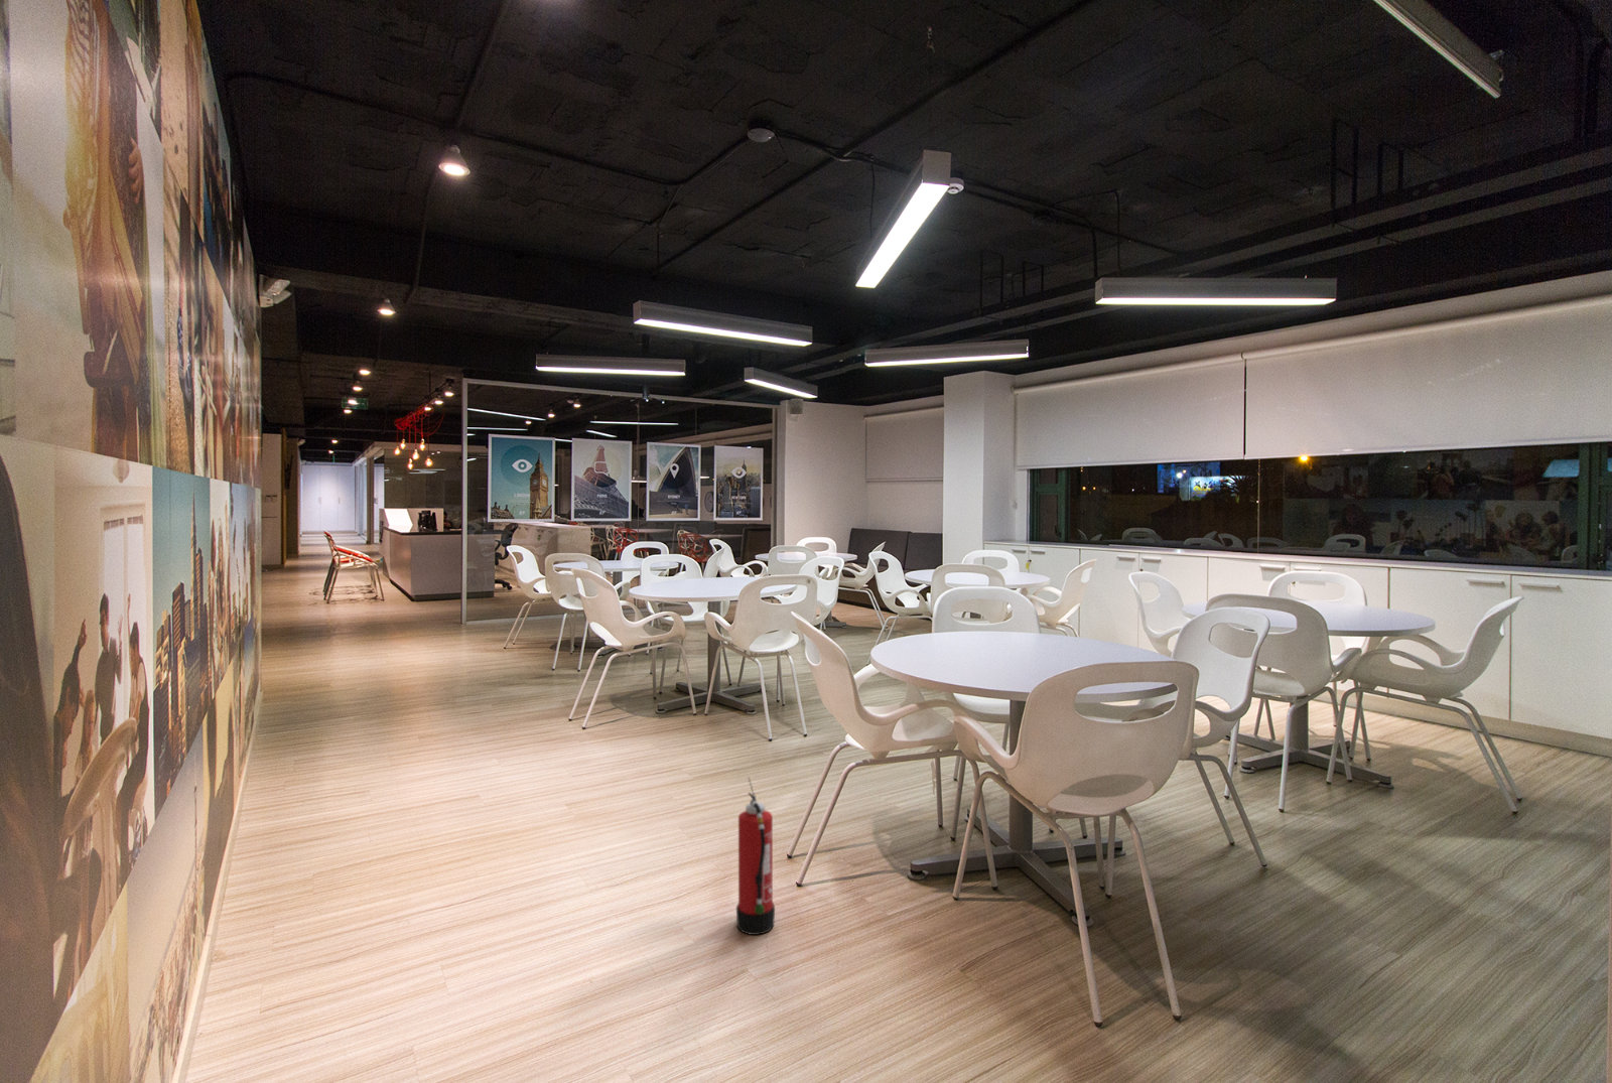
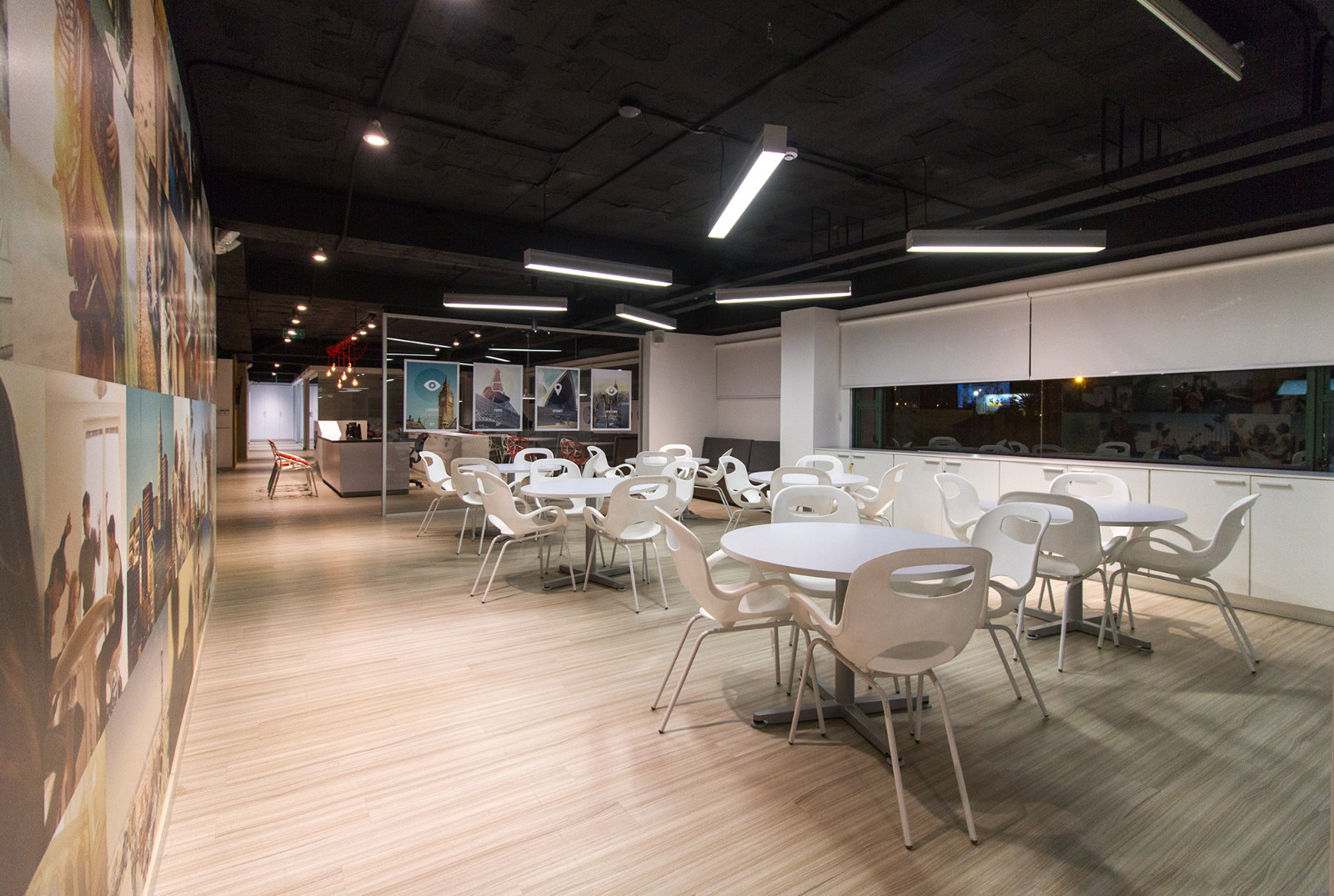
- fire extinguisher (756, 857)
